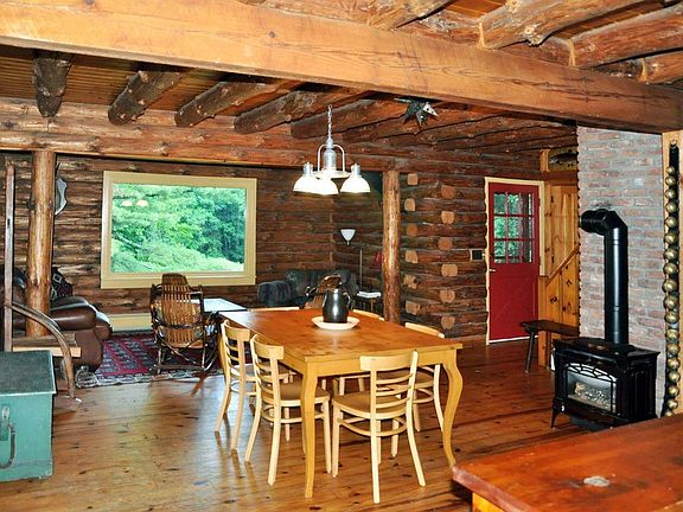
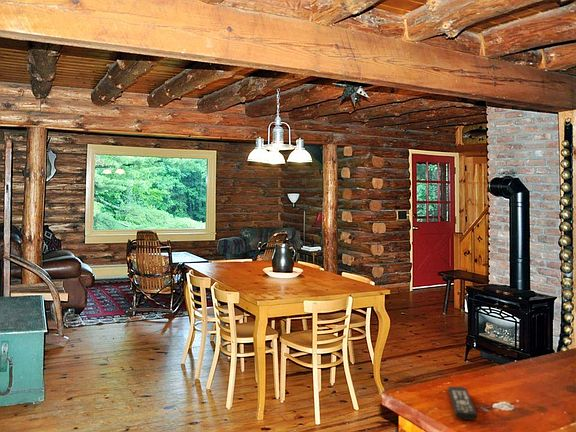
+ remote control (461, 402)
